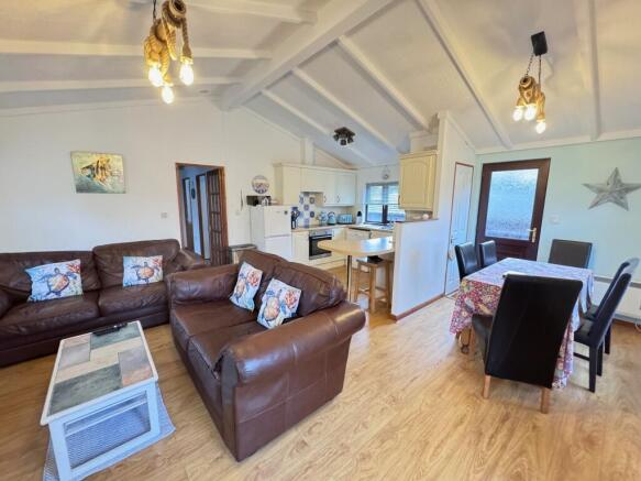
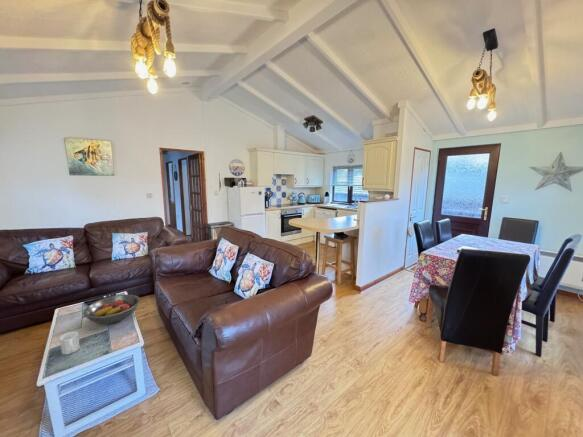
+ fruit bowl (113, 309)
+ mug (70, 344)
